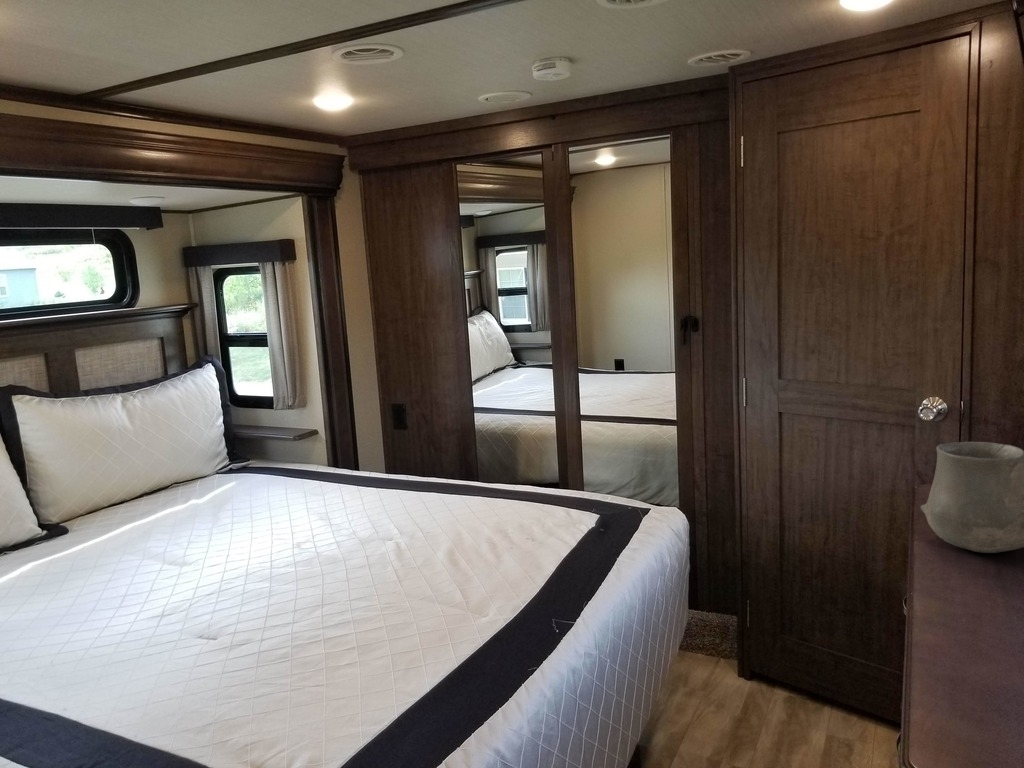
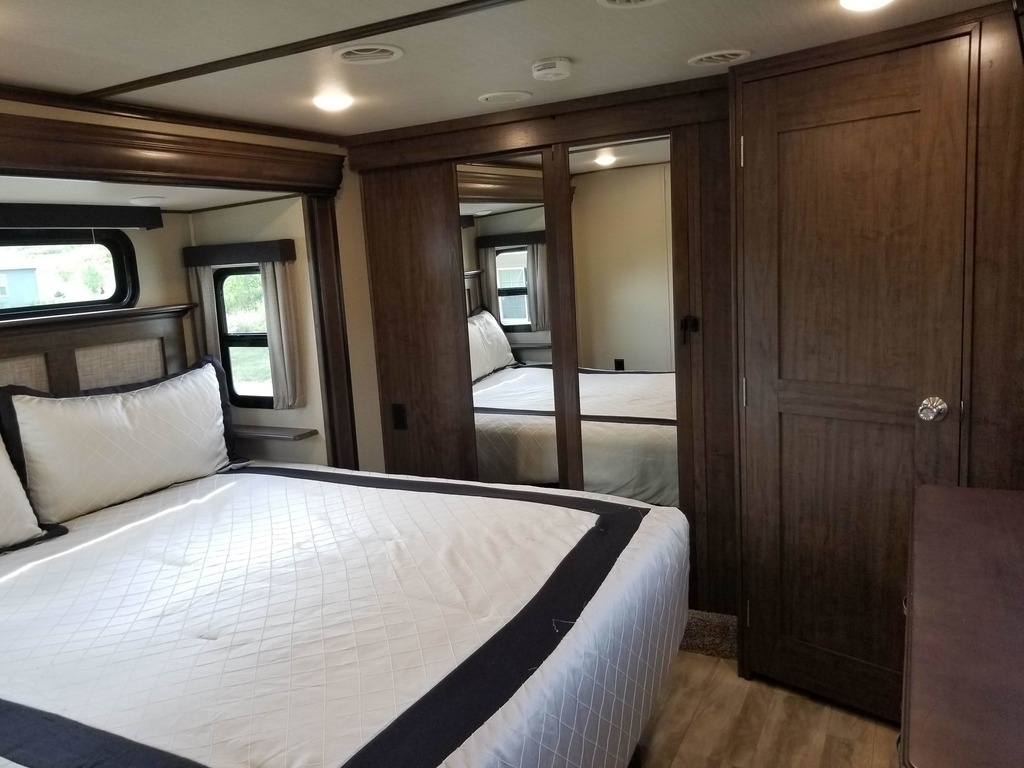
- ceramic cup (977, 497)
